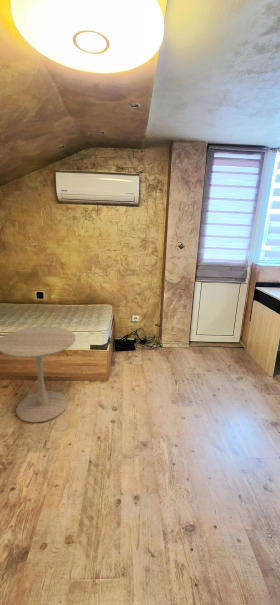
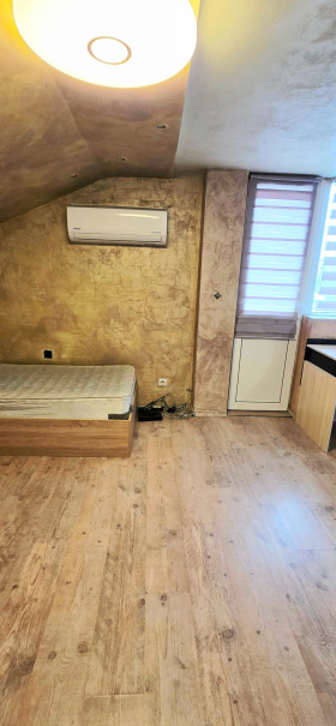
- side table (40, 373)
